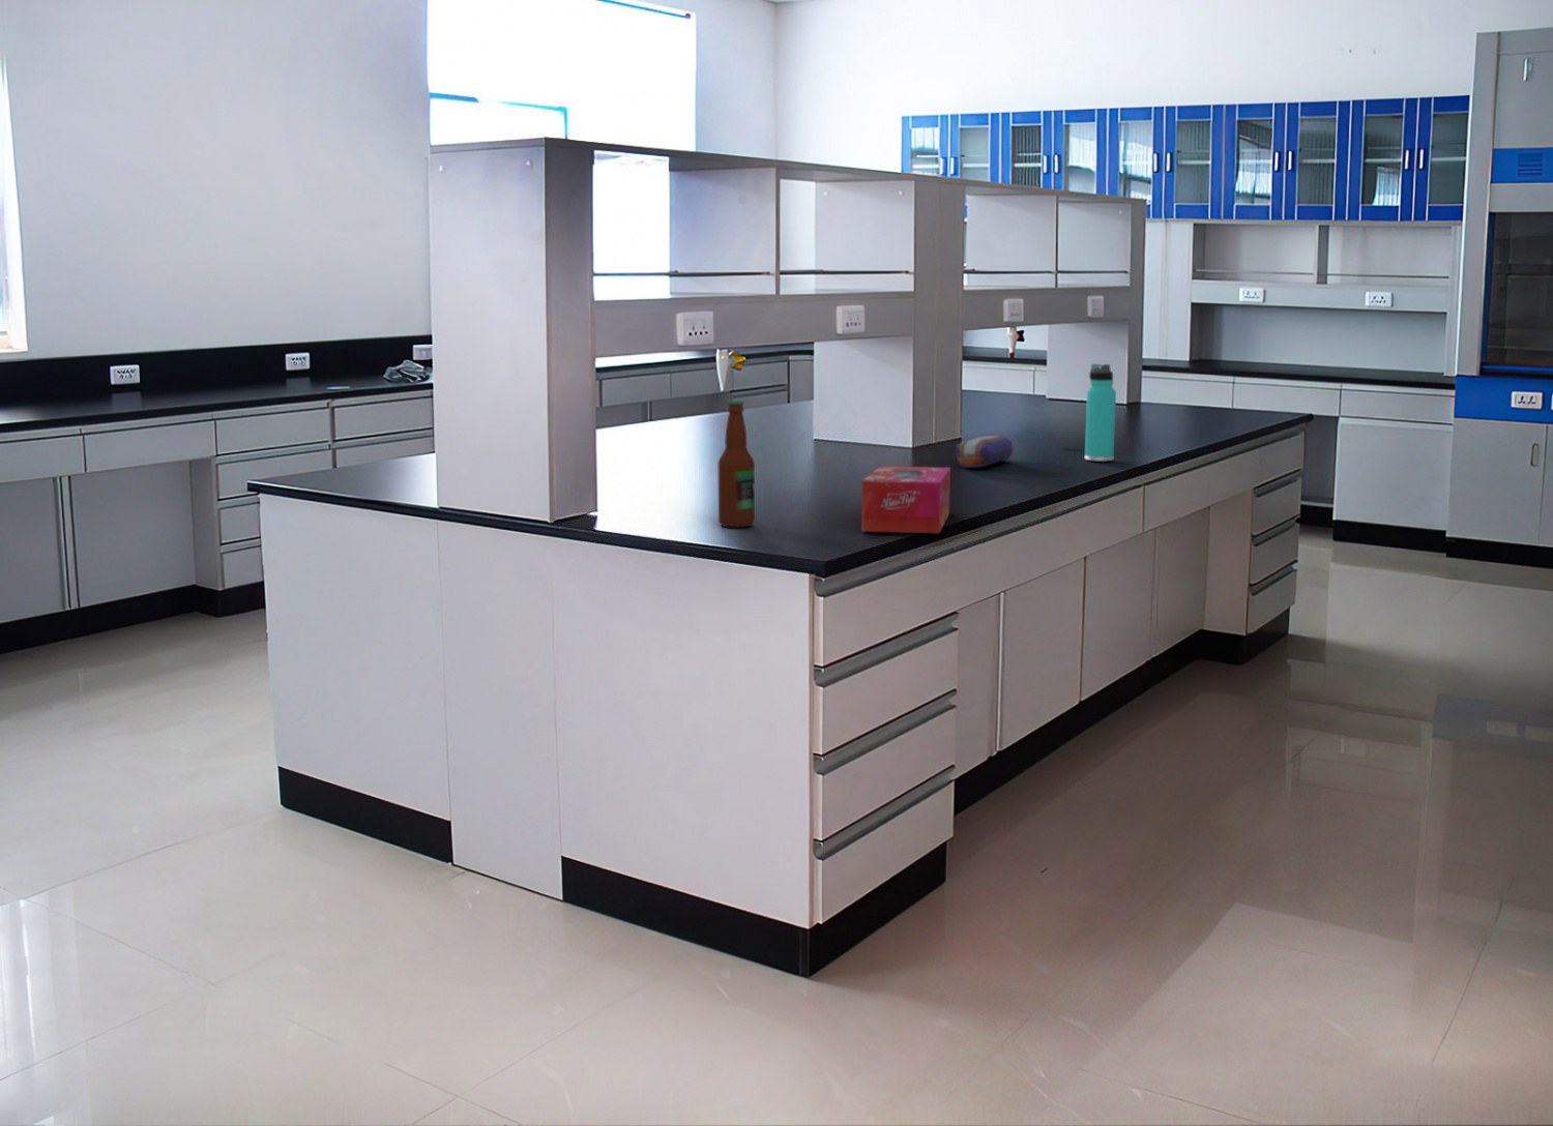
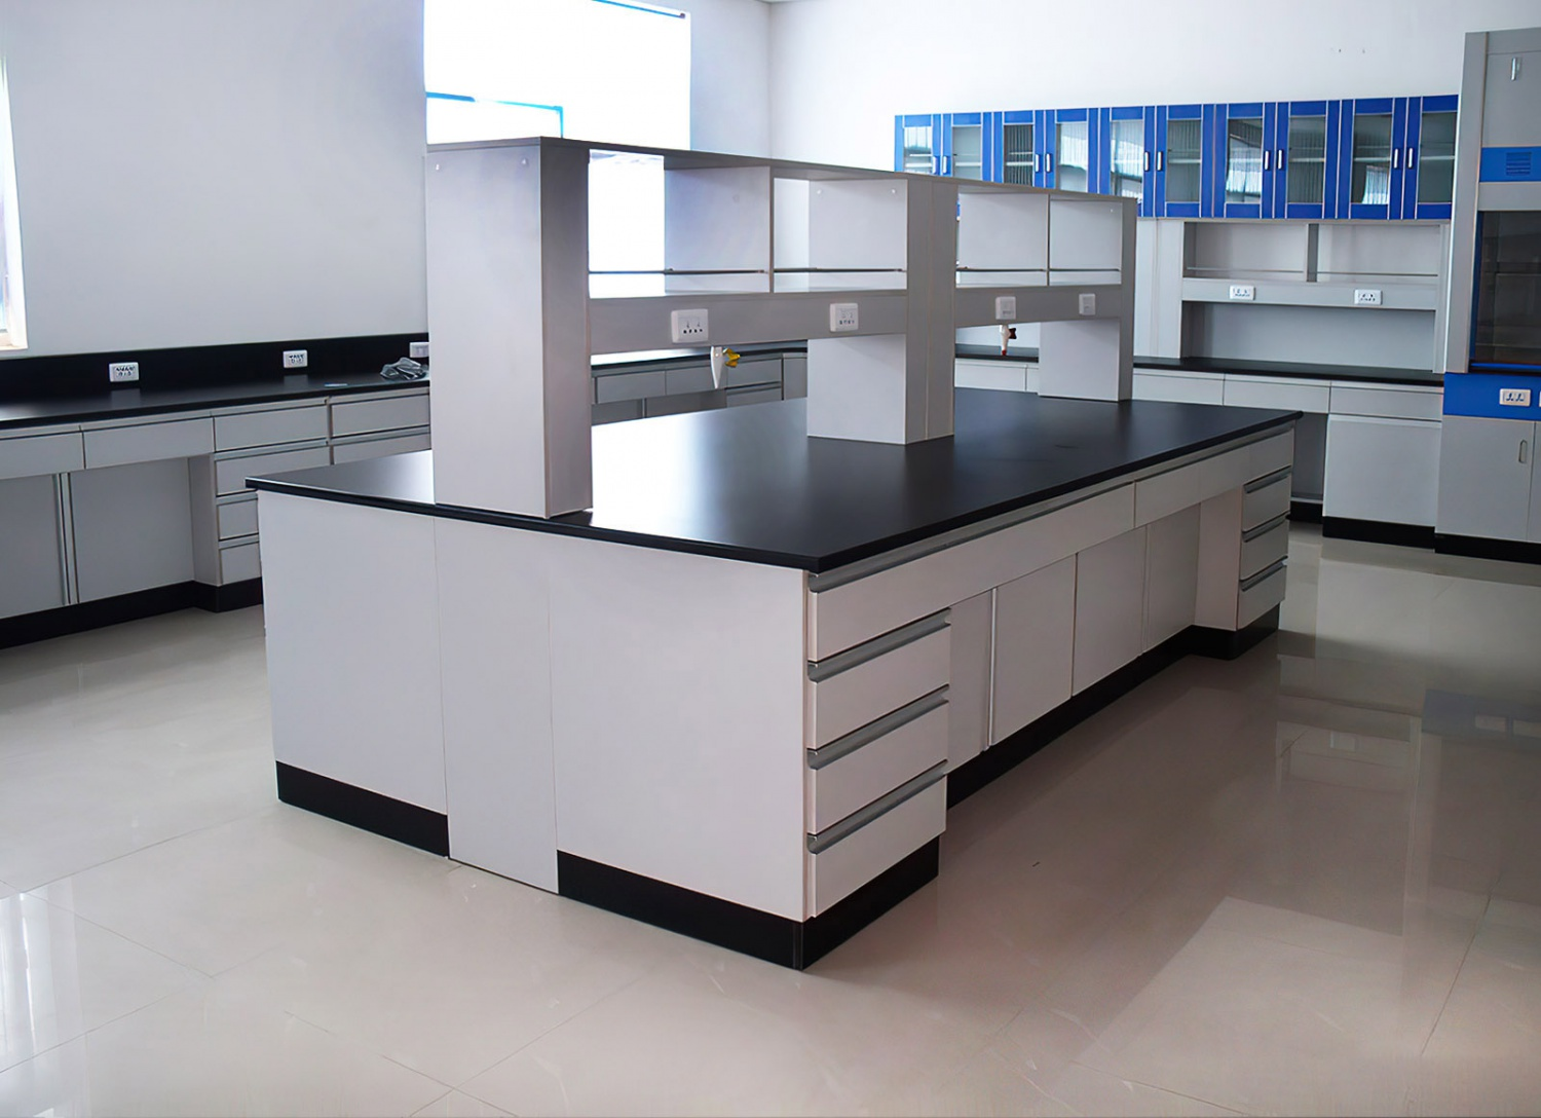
- thermos bottle (1101, 412)
- pencil case (985, 451)
- tissue box (907, 498)
- bottle (737, 463)
